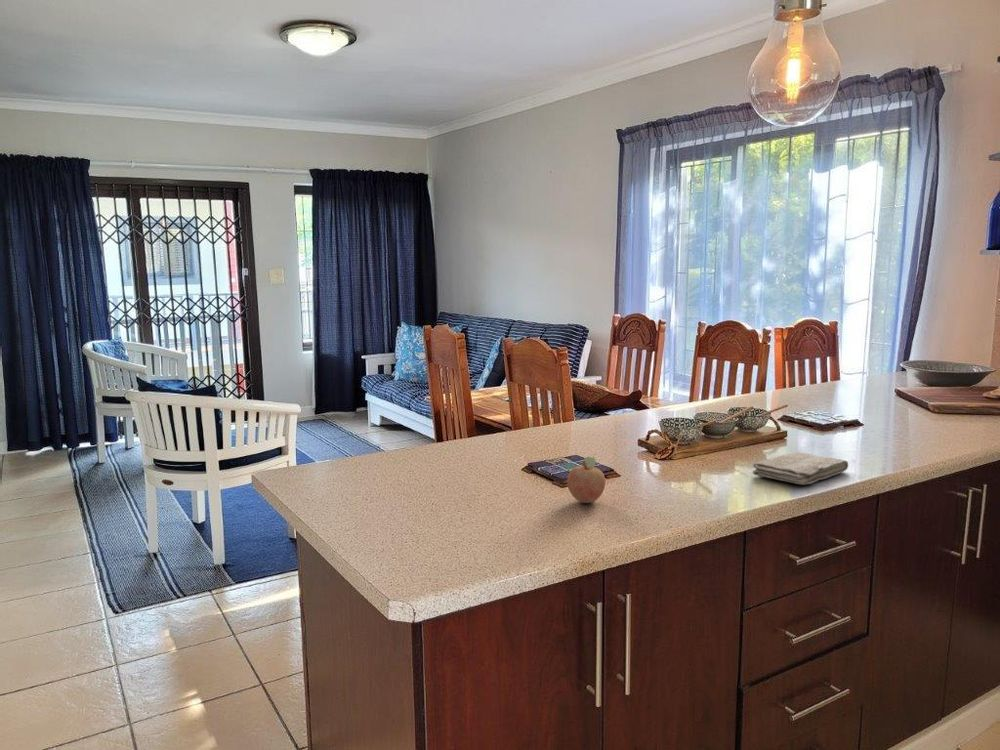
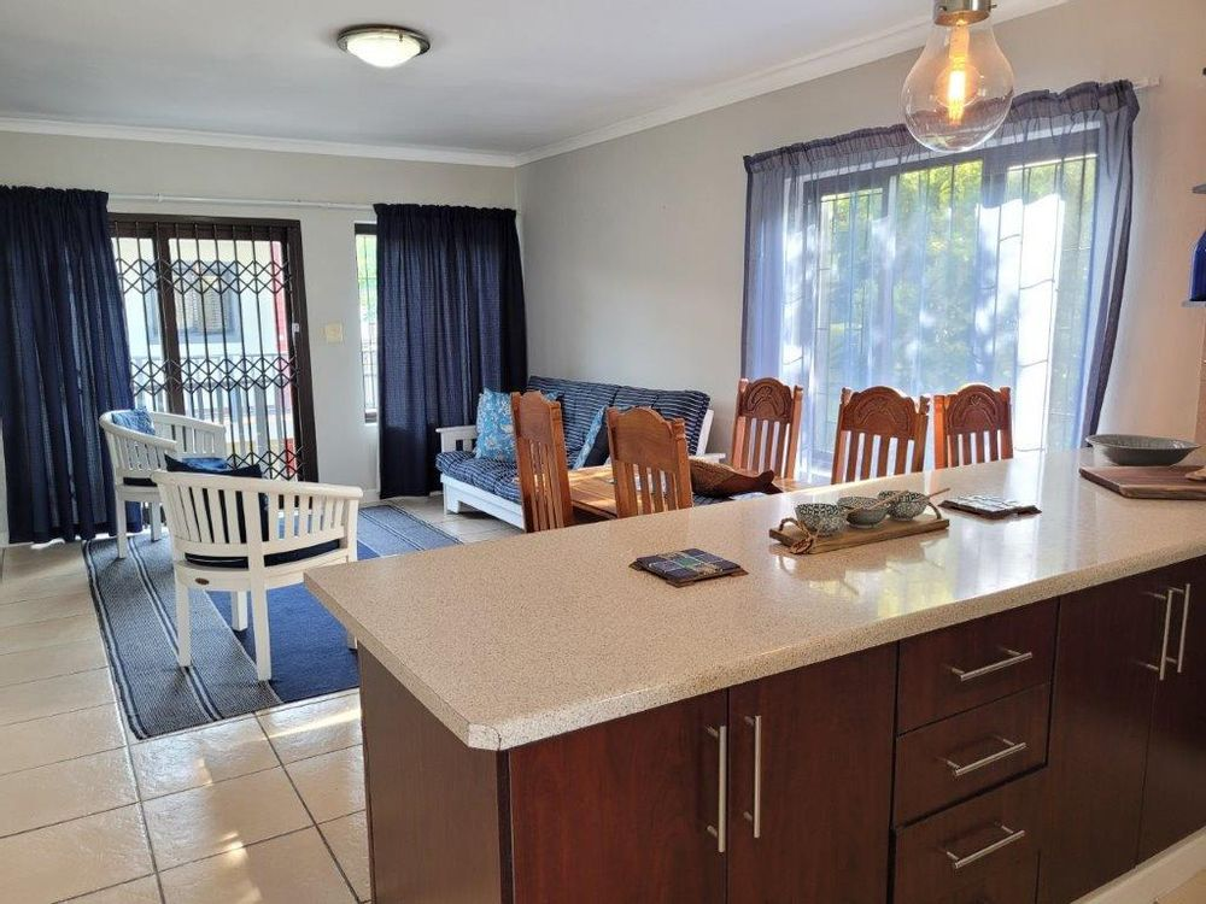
- fruit (586, 480)
- washcloth (799, 466)
